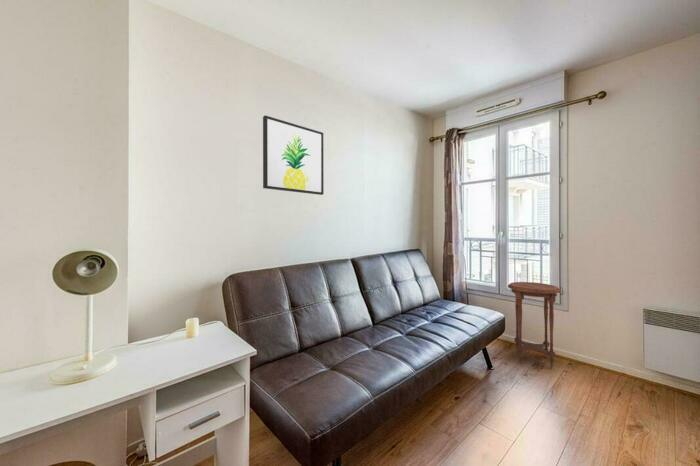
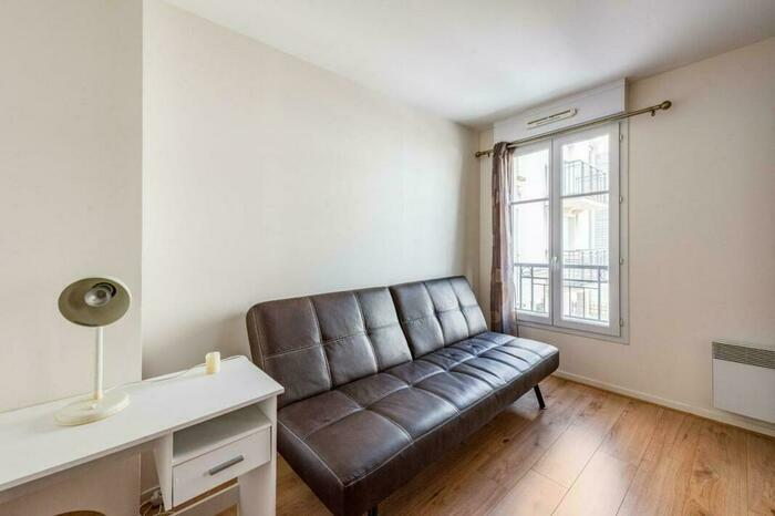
- side table (544, 321)
- wall art (295, 158)
